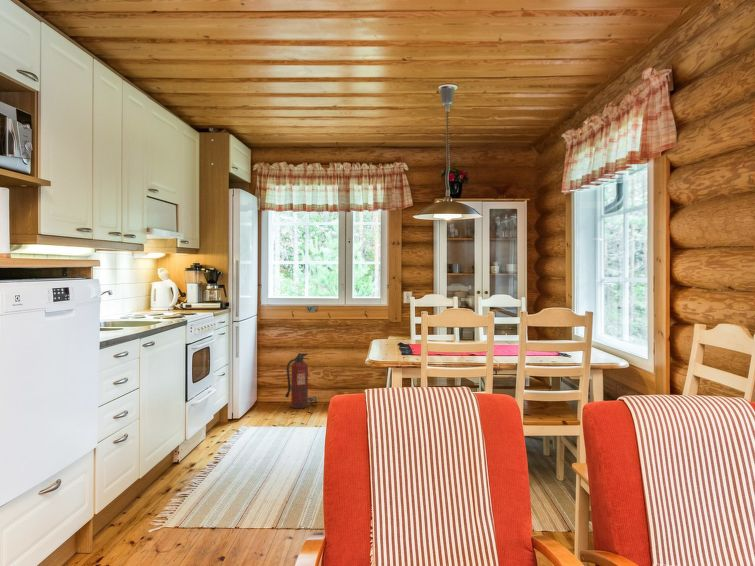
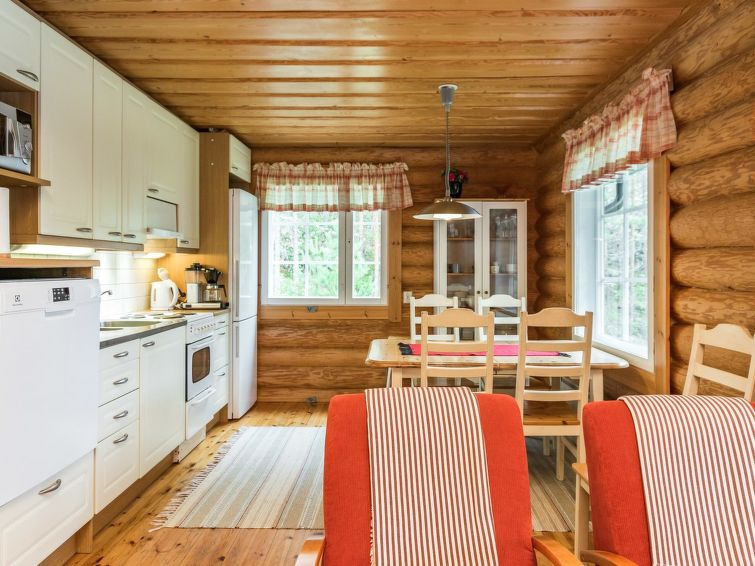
- fire extinguisher (296, 379)
